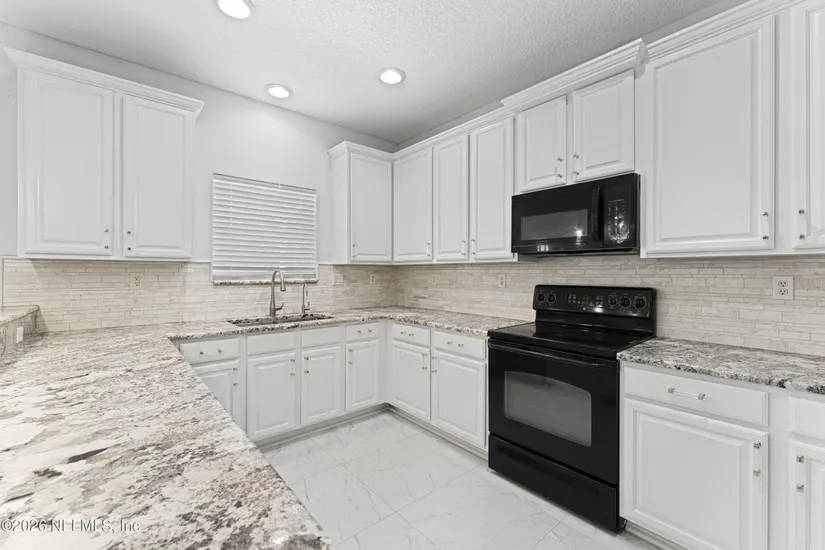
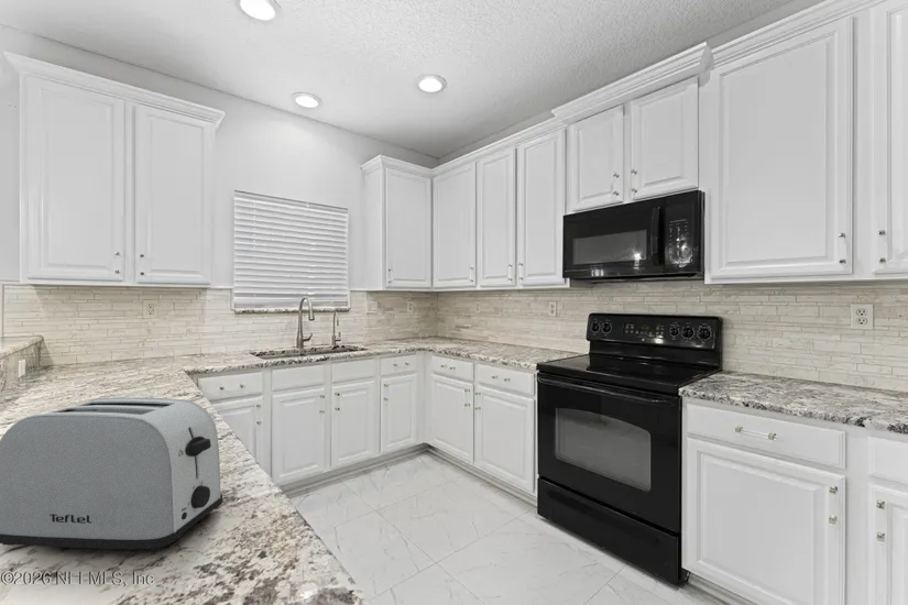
+ toaster (119, 465)
